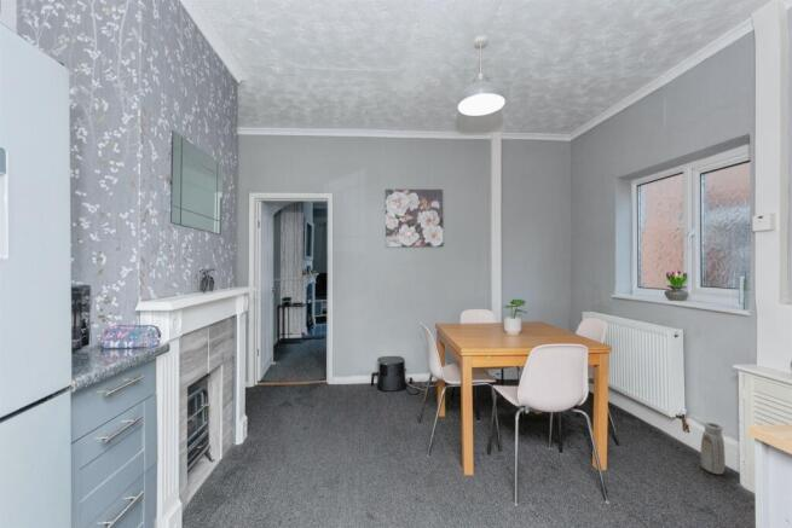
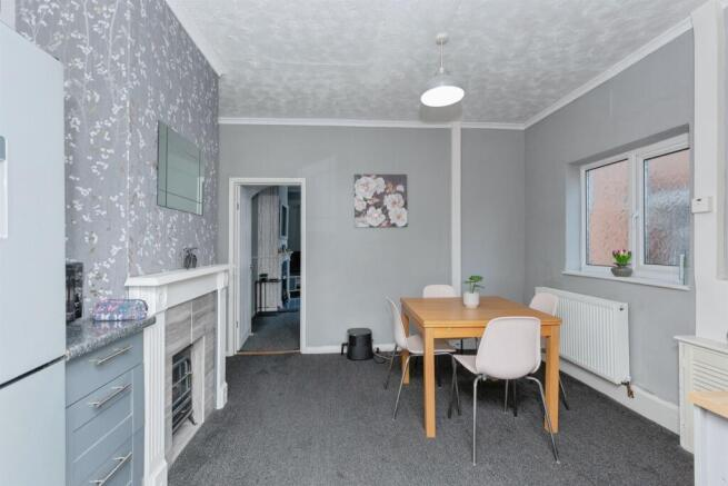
- vase (712, 447)
